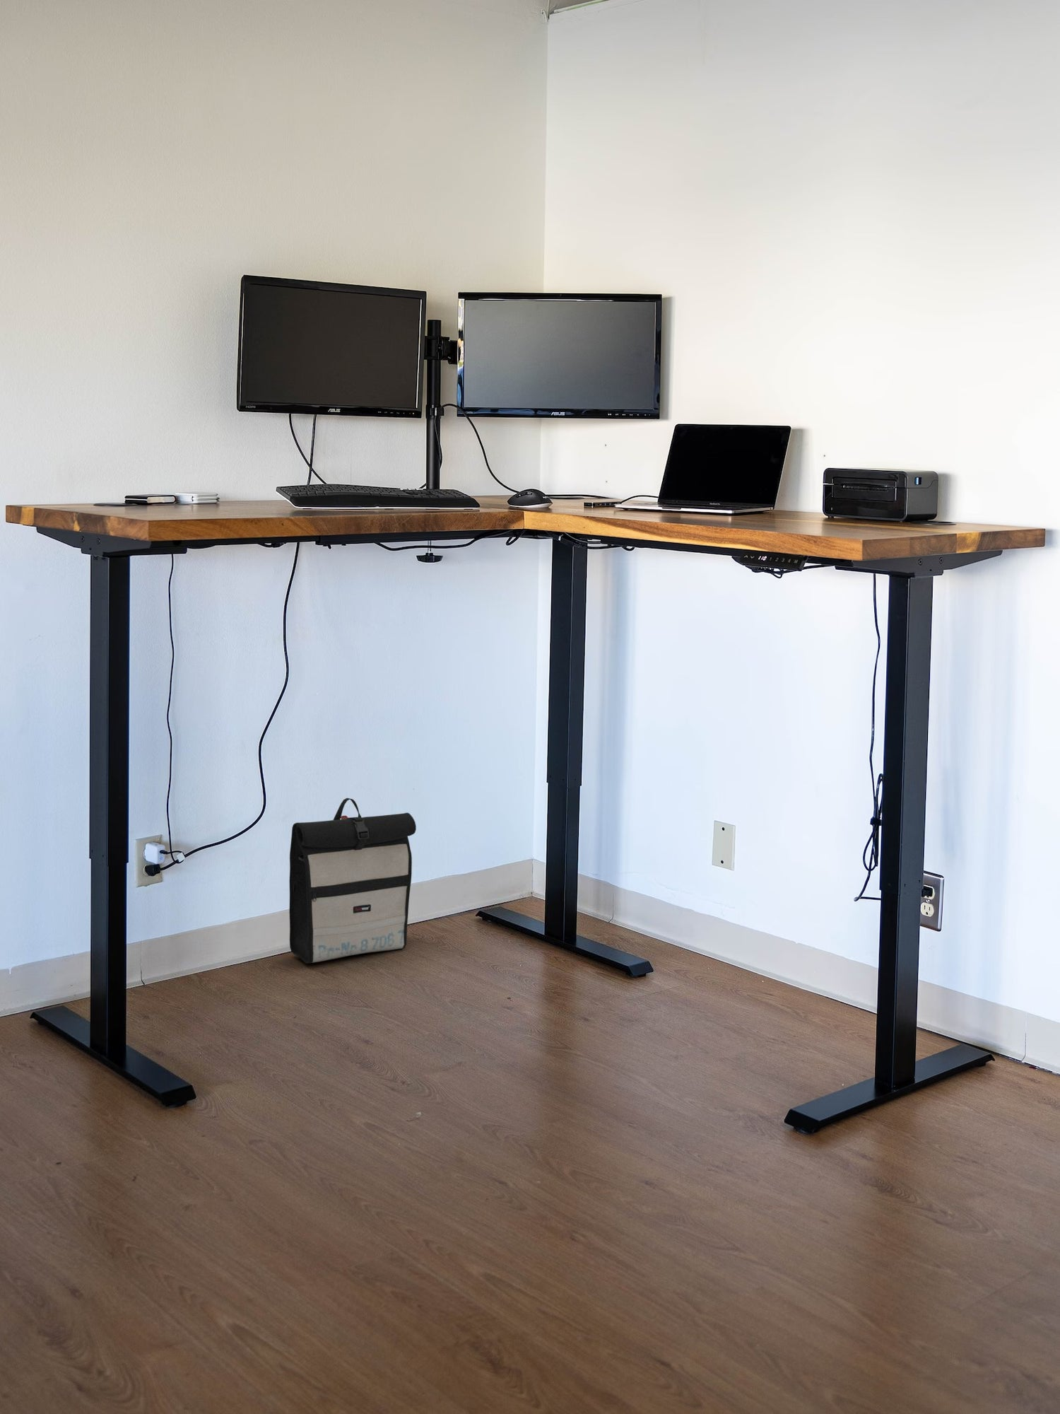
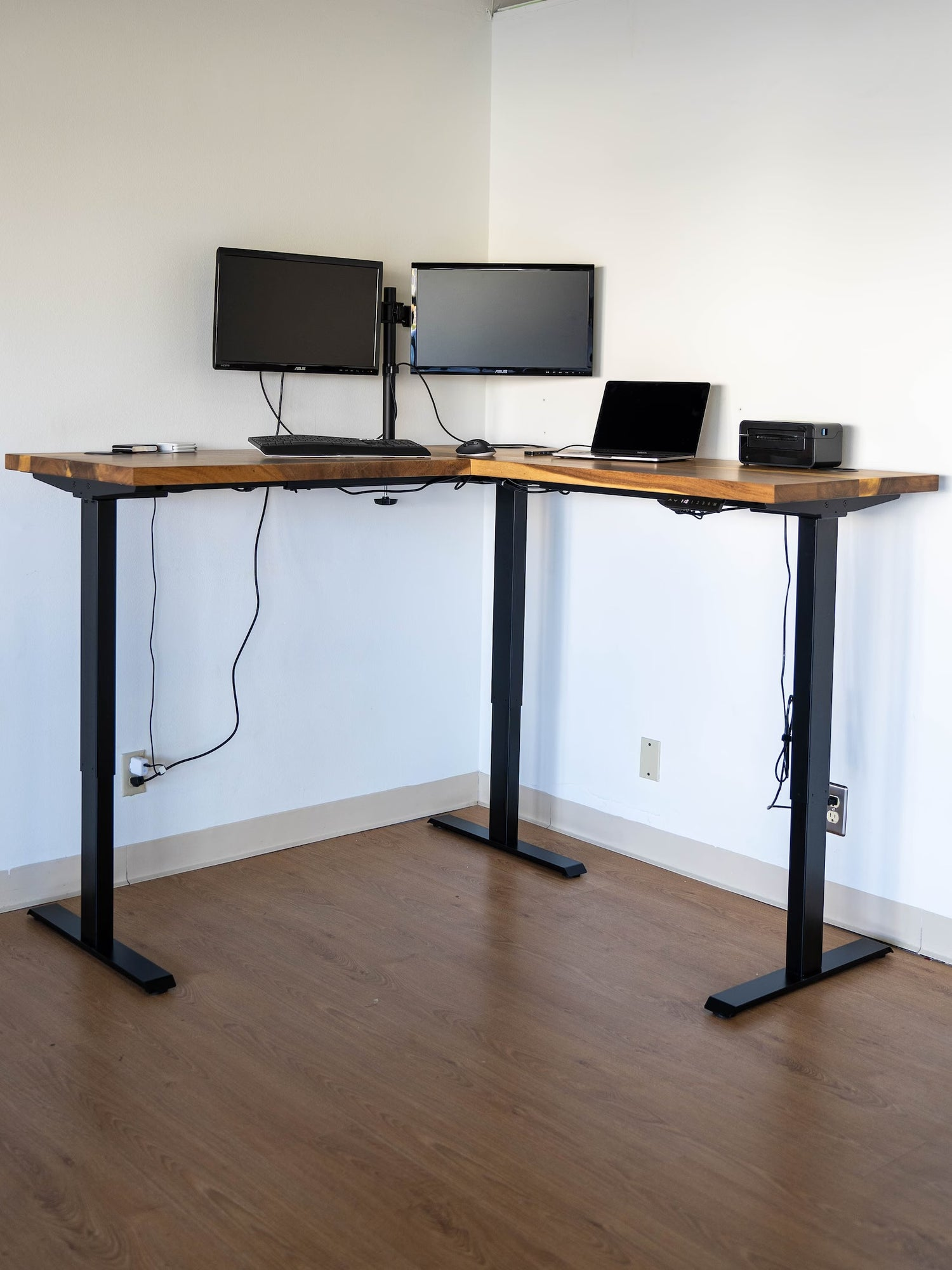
- backpack (350, 876)
